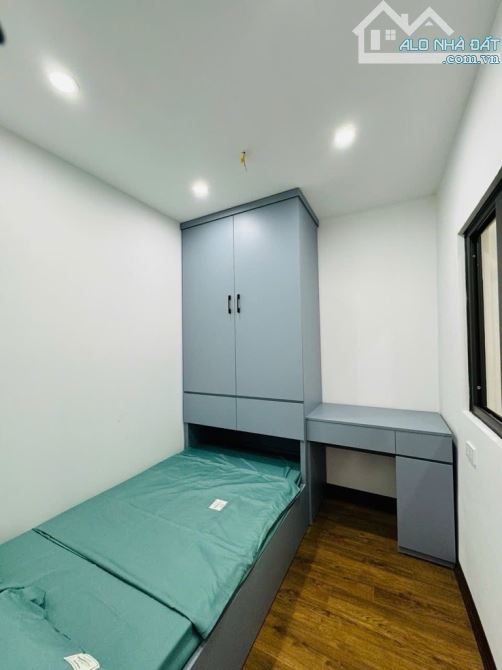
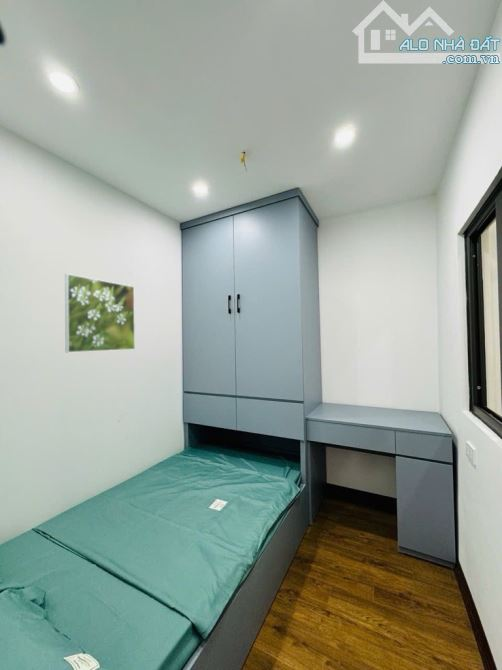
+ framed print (103, 315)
